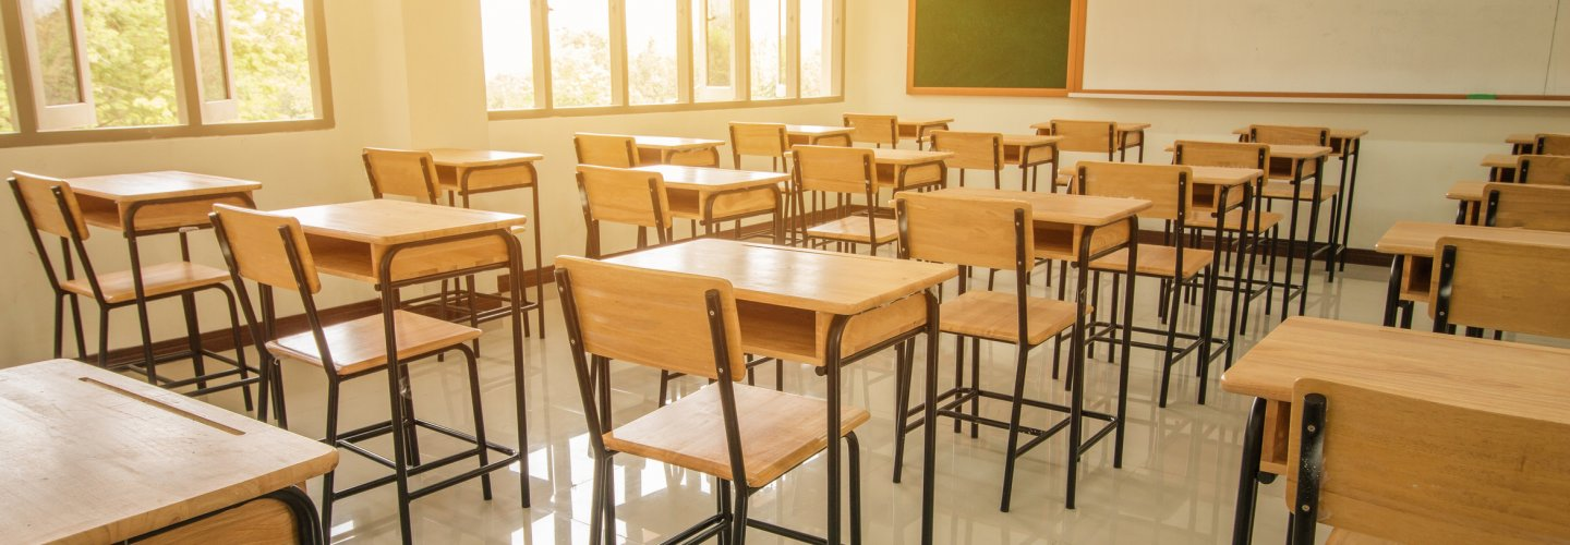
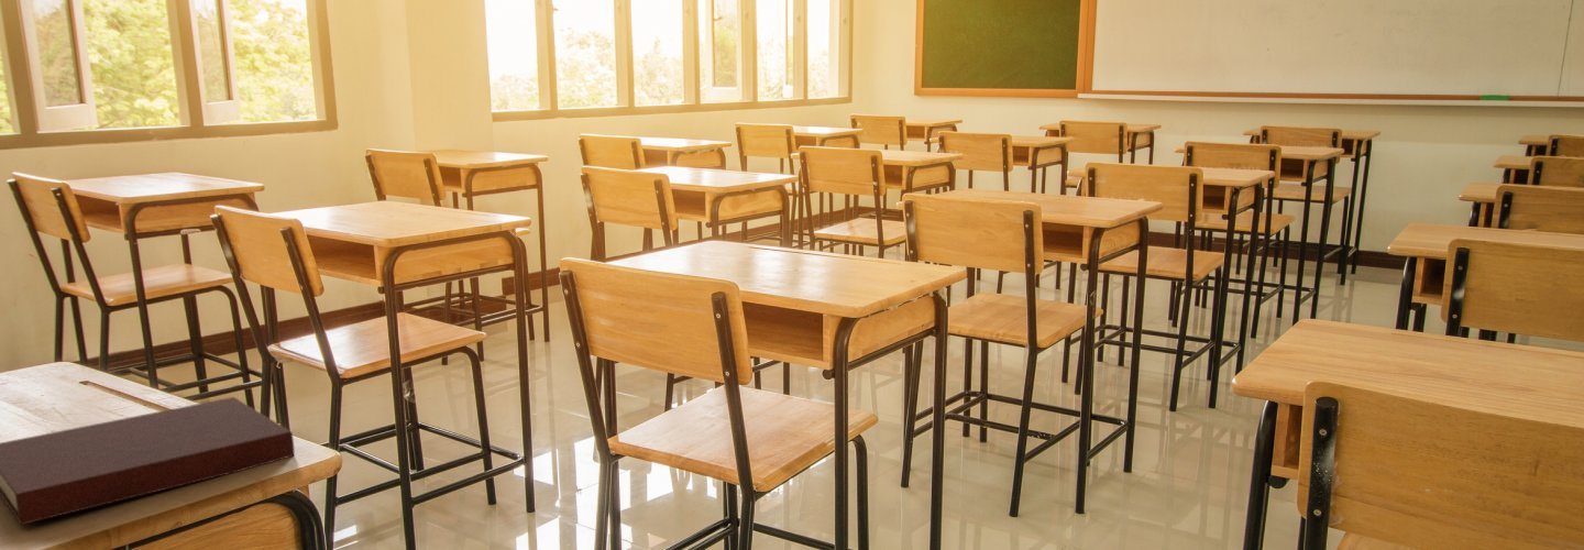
+ notebook (141, 452)
